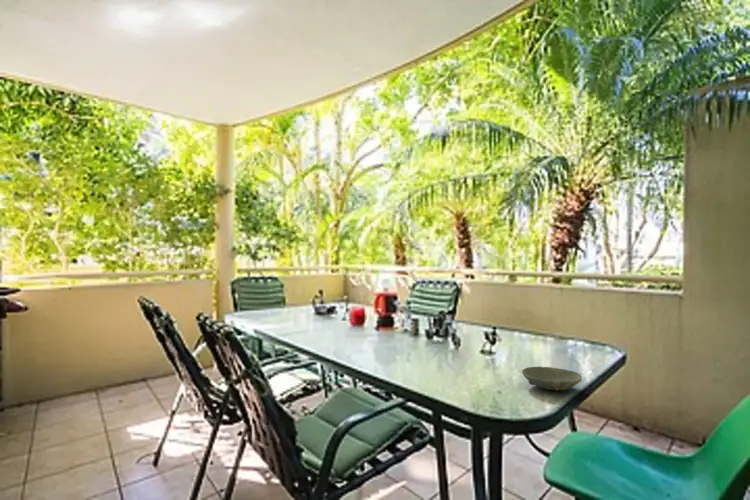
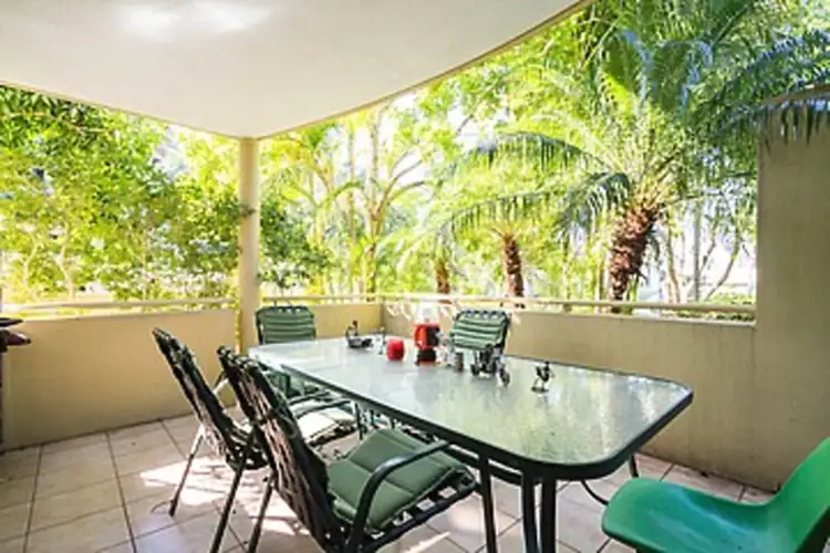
- bowl (551, 380)
